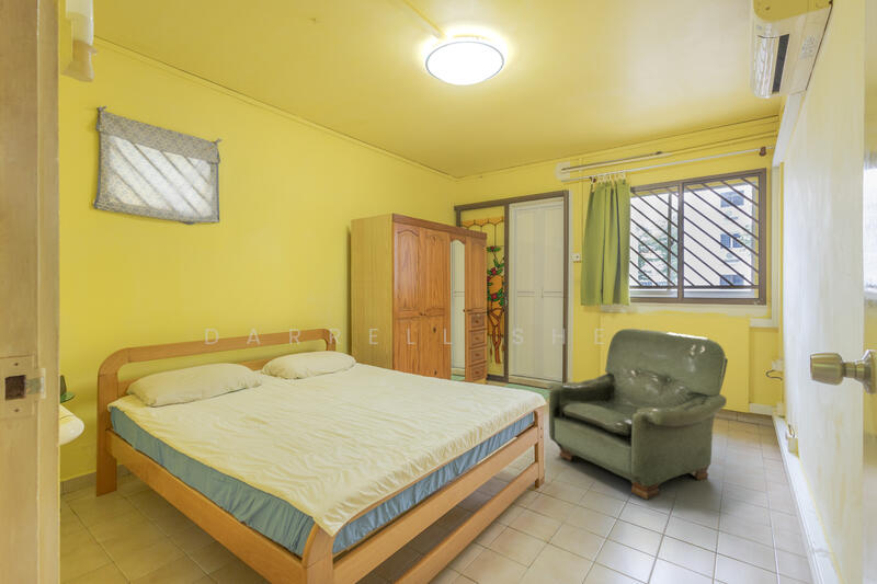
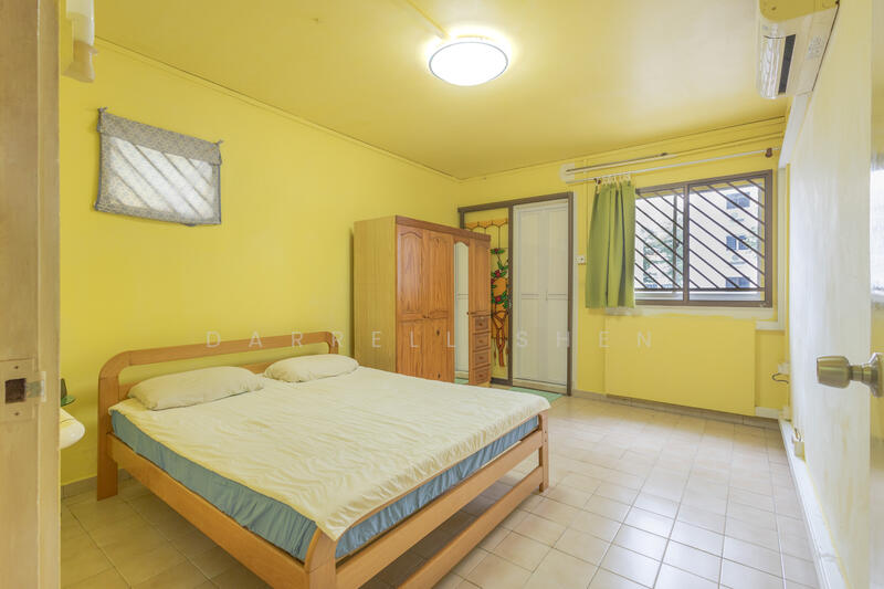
- armchair (634, 399)
